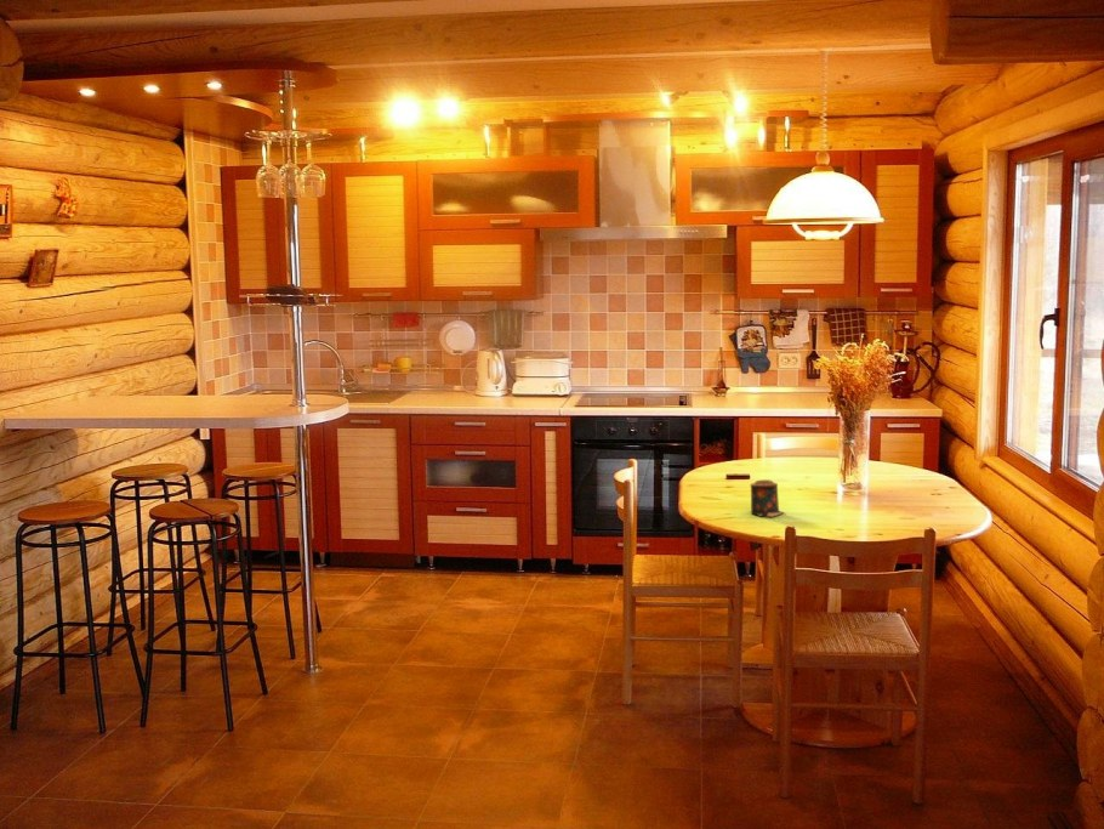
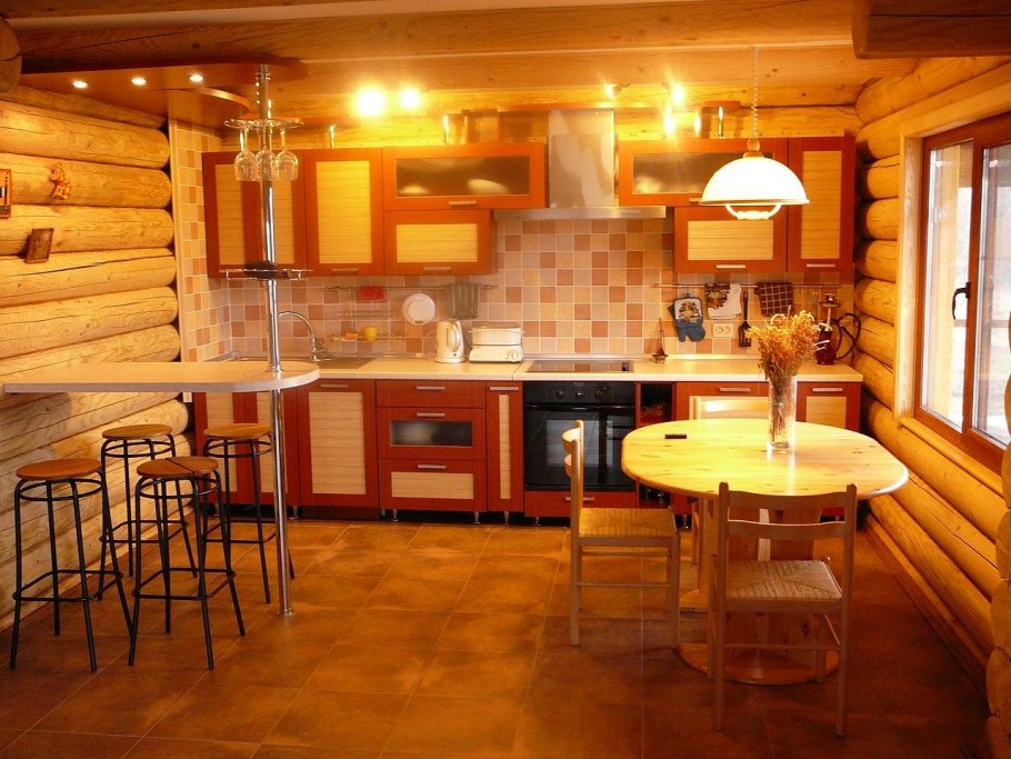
- candle (768, 496)
